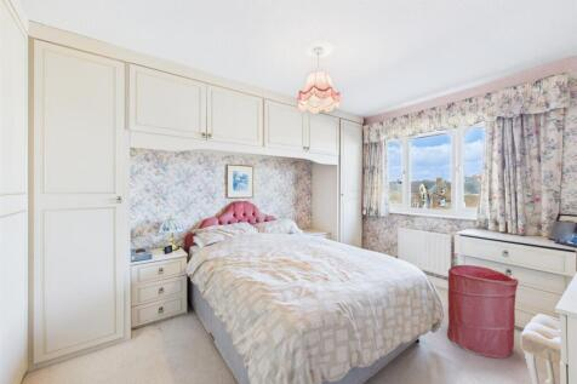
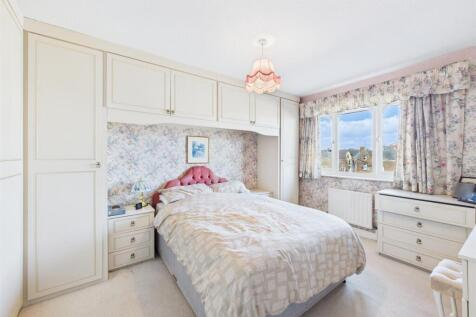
- laundry hamper (480, 305)
